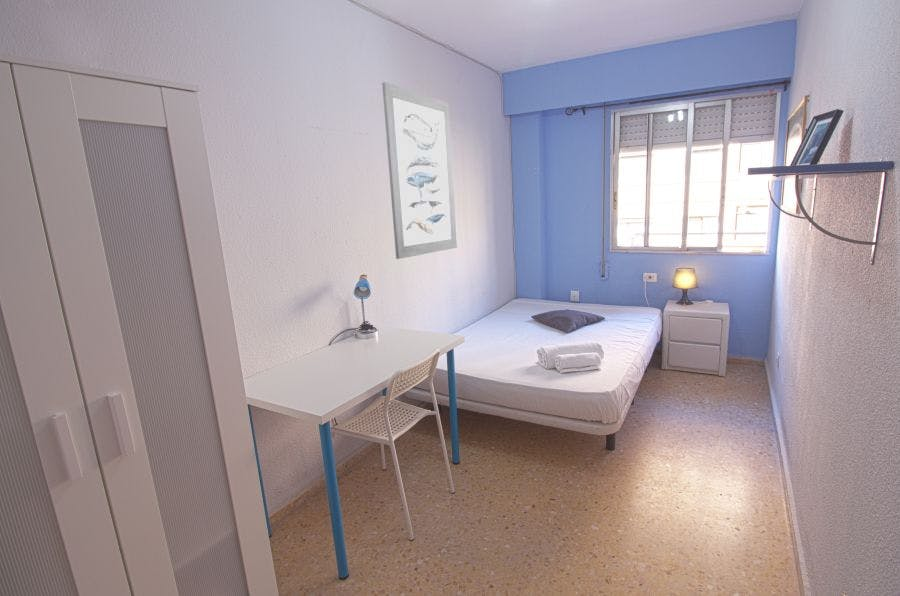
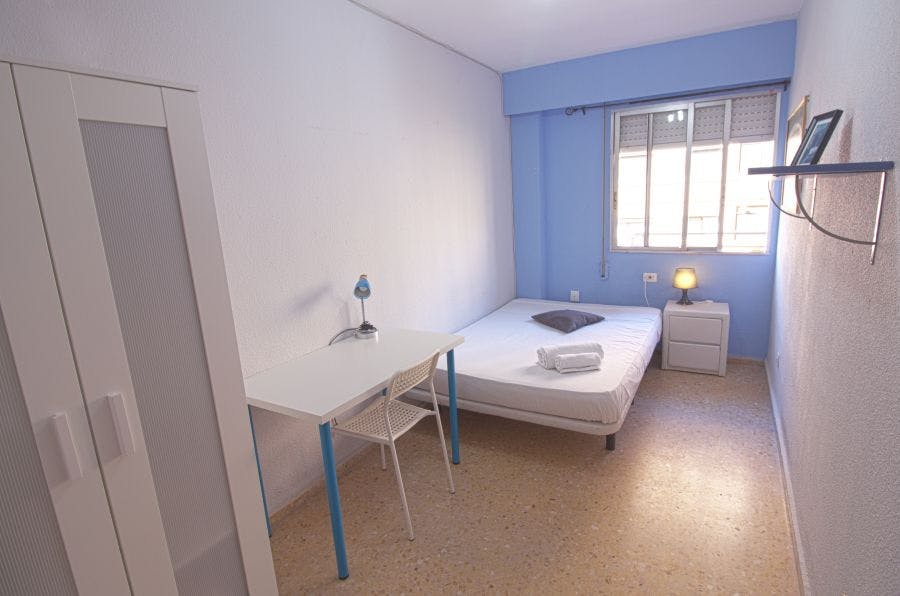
- wall art (424, 175)
